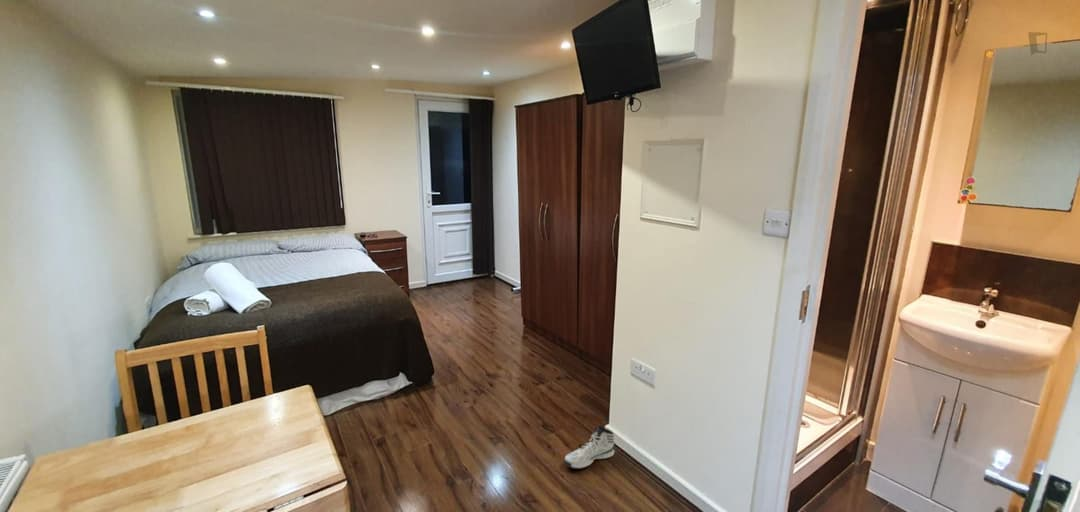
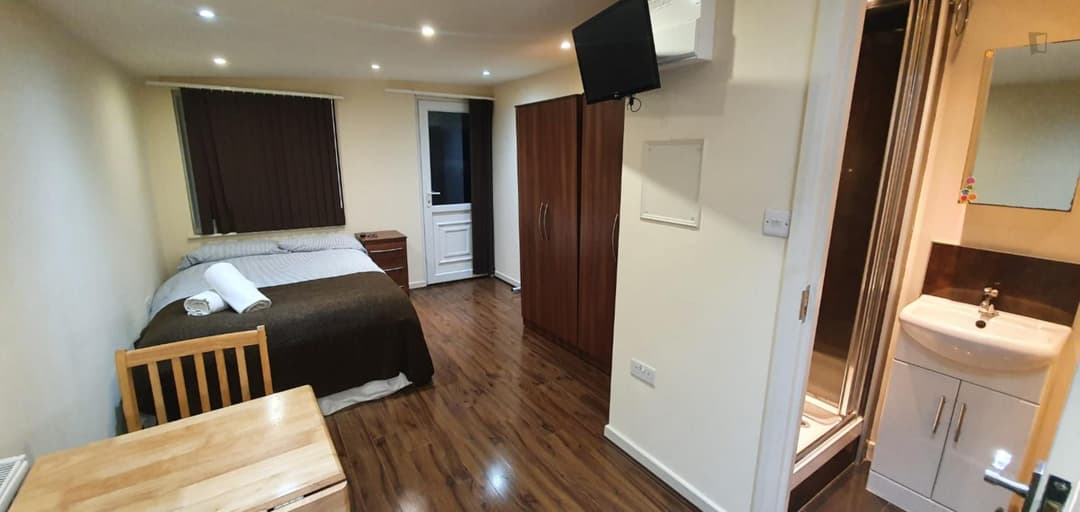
- sneaker (589, 443)
